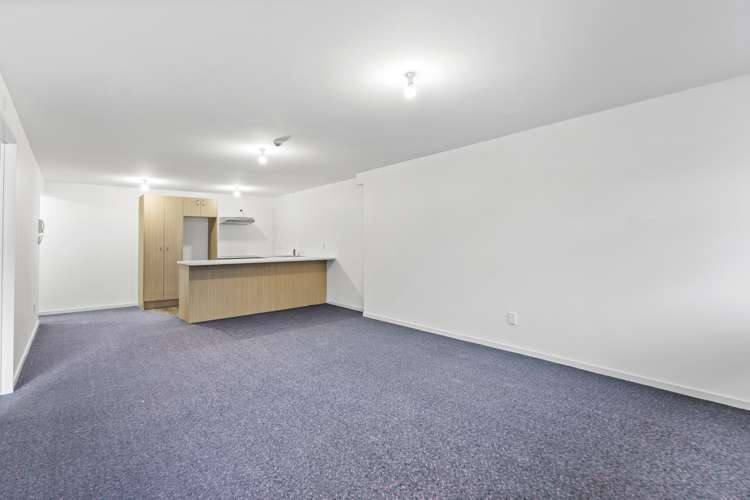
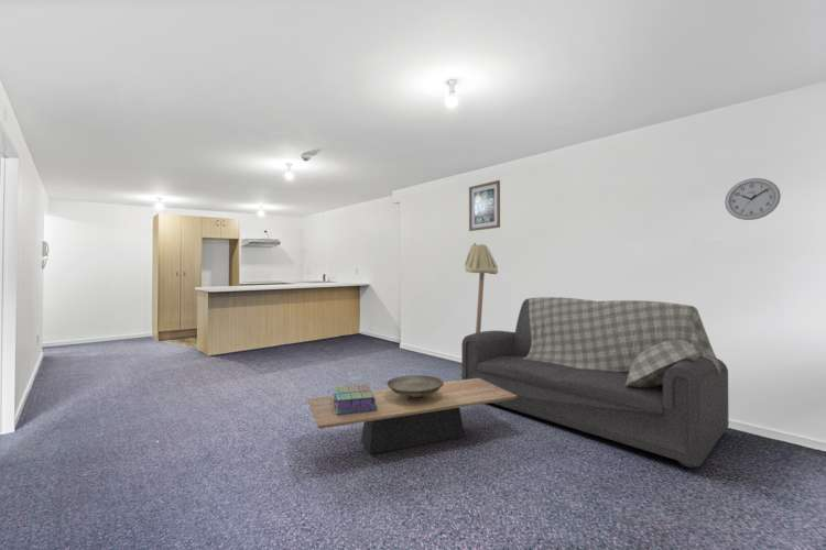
+ wall clock (751, 199)
+ stack of books (354, 397)
+ coffee table (413, 417)
+ sofa (580, 355)
+ decorative bowl (415, 388)
+ wall art (483, 206)
+ floor lamp (479, 308)
